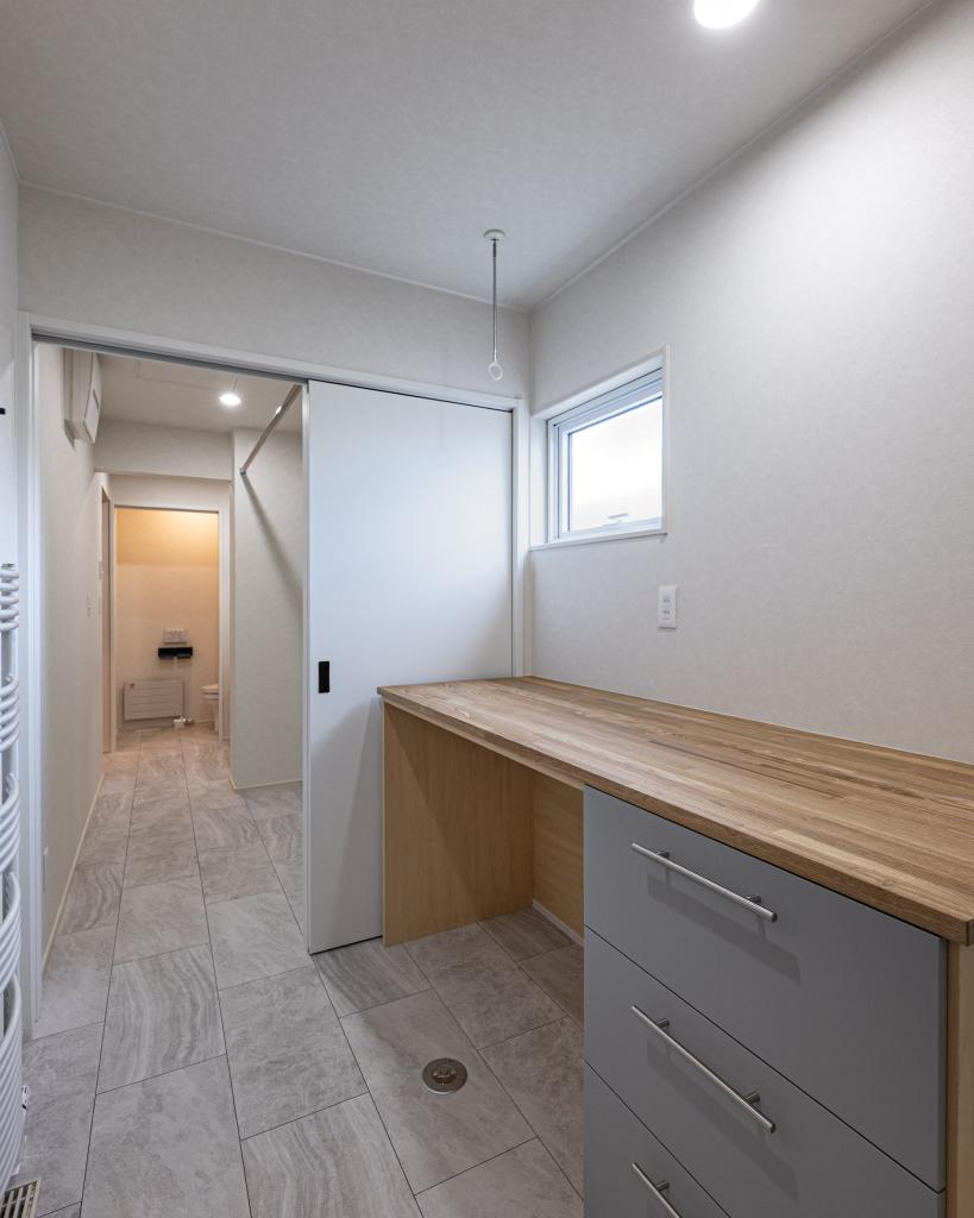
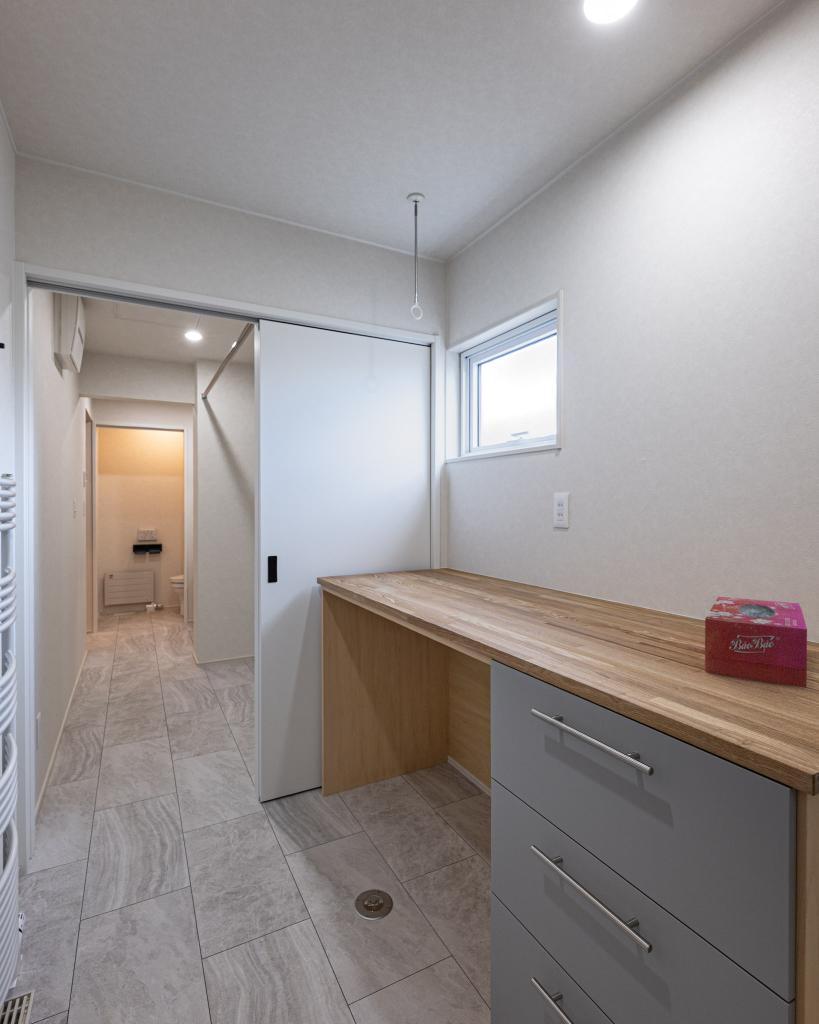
+ tissue box (755, 635)
